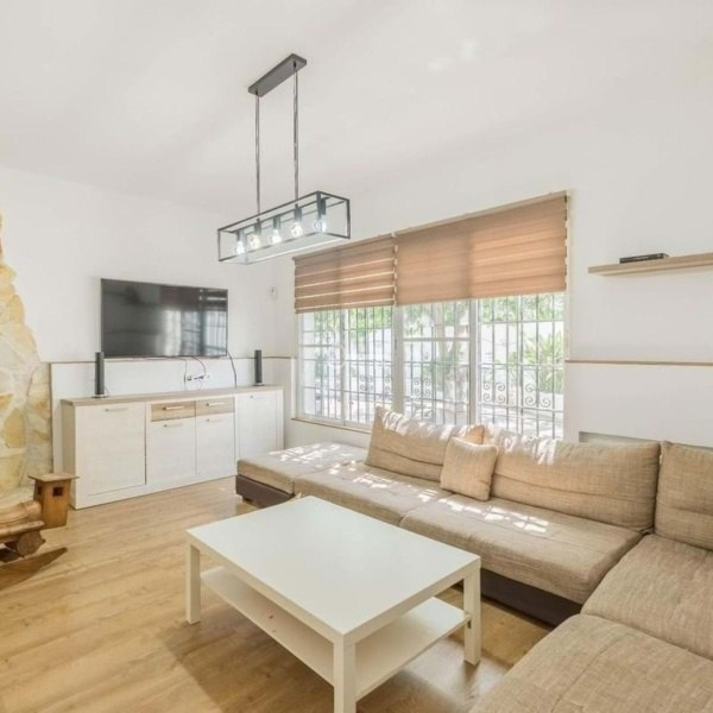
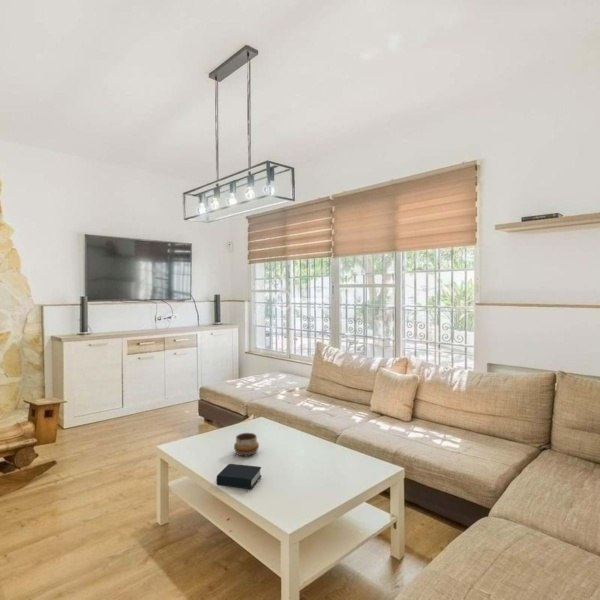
+ book (239, 476)
+ decorative bowl (246, 444)
